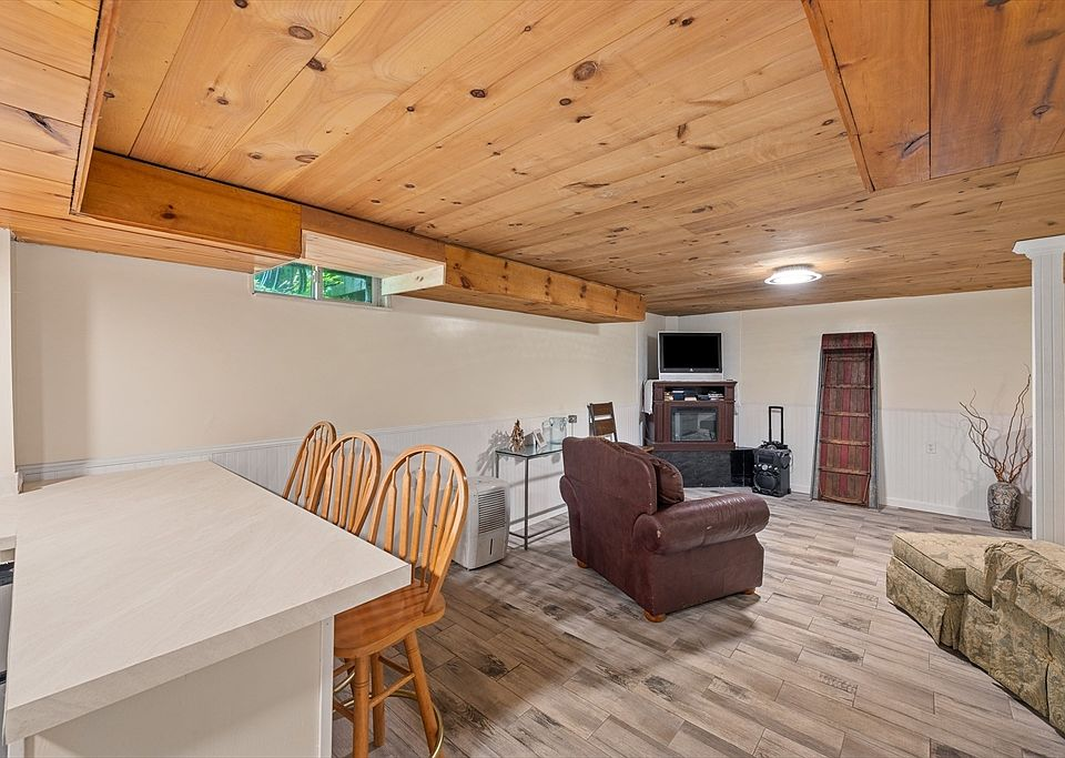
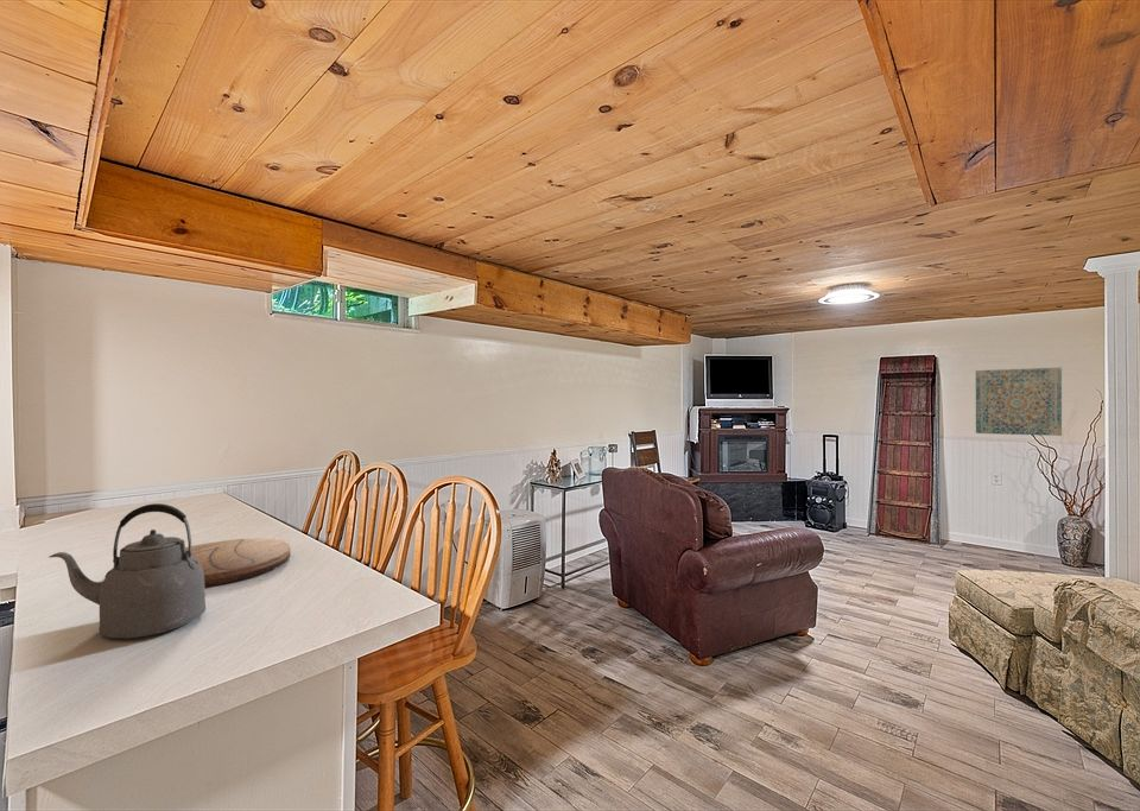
+ cutting board (216, 560)
+ kettle (129, 565)
+ wall art (1016, 401)
